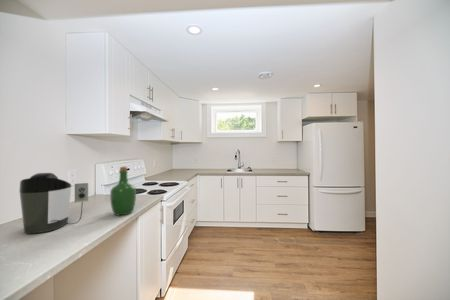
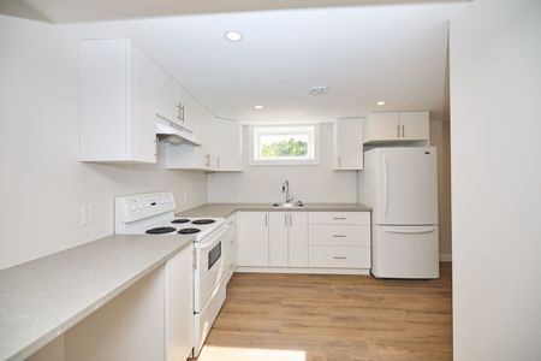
- wine bottle (123, 189)
- coffee maker (58, 199)
